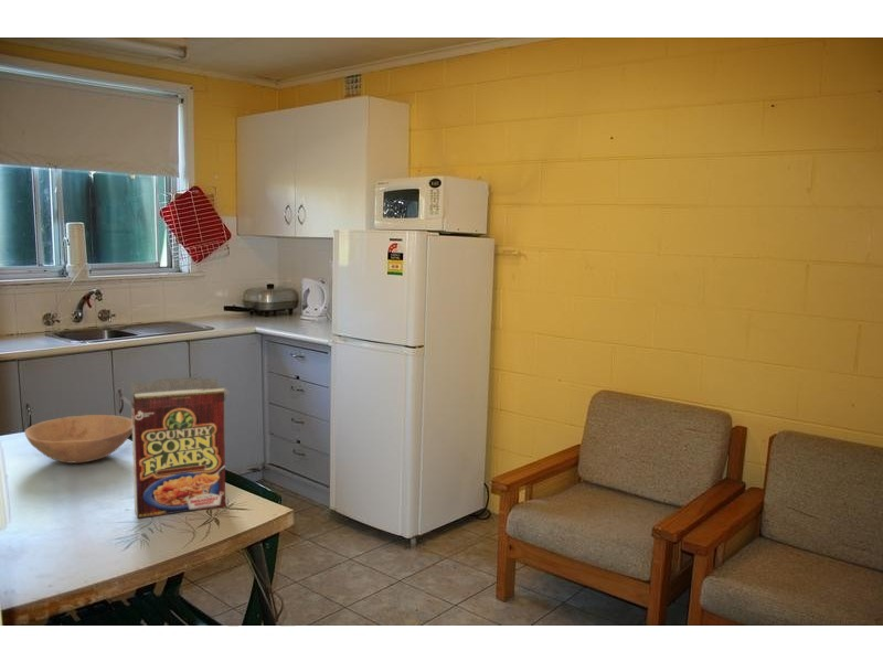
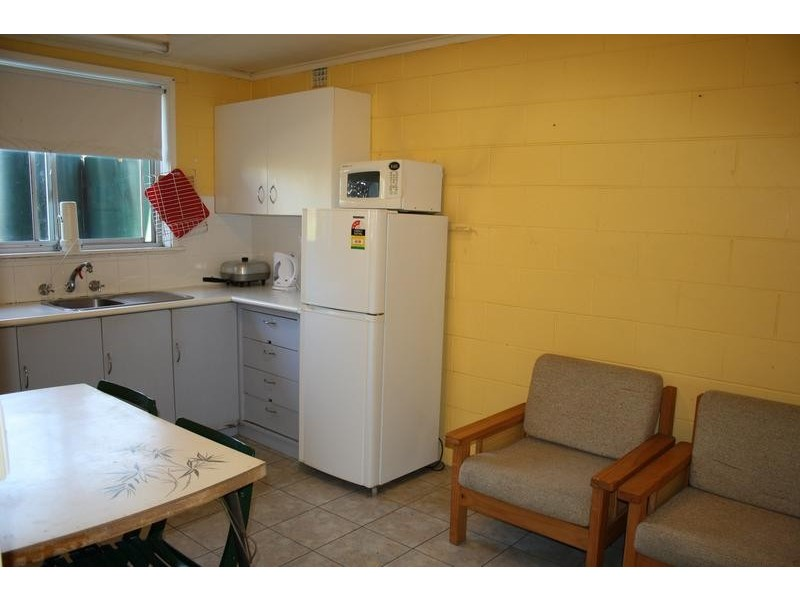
- cereal box (178, 445)
- bowl (82, 442)
